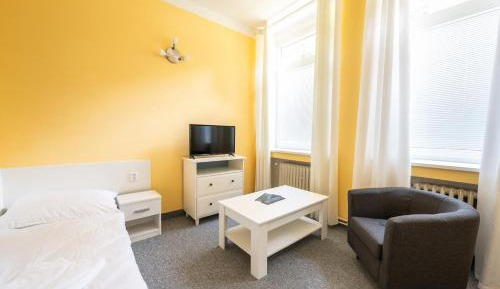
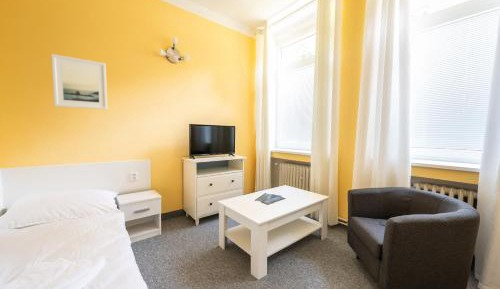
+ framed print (81, 83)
